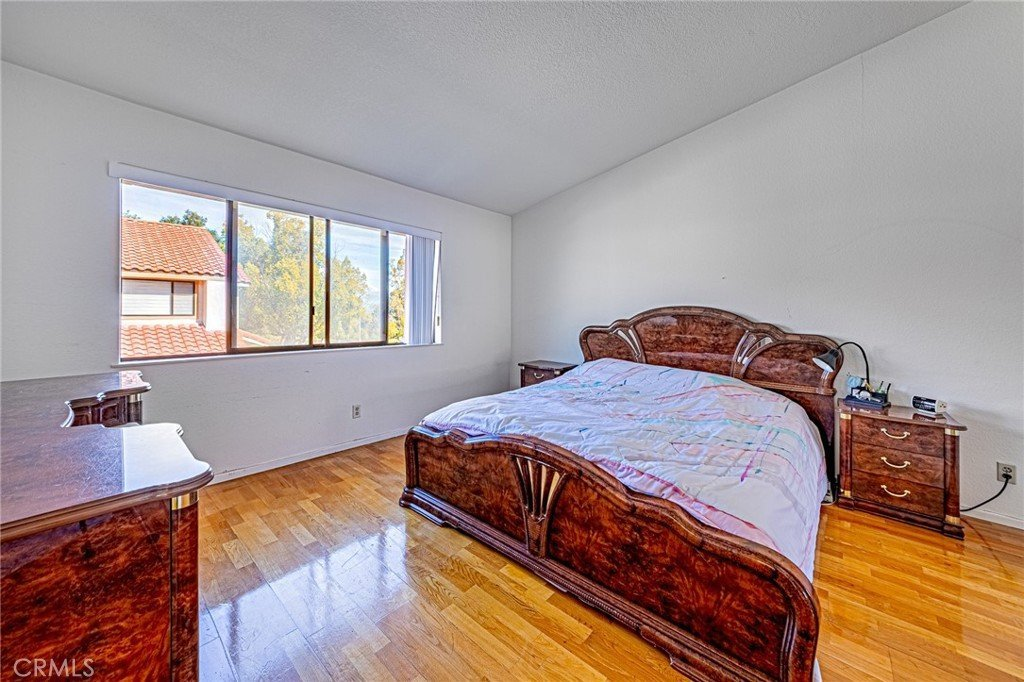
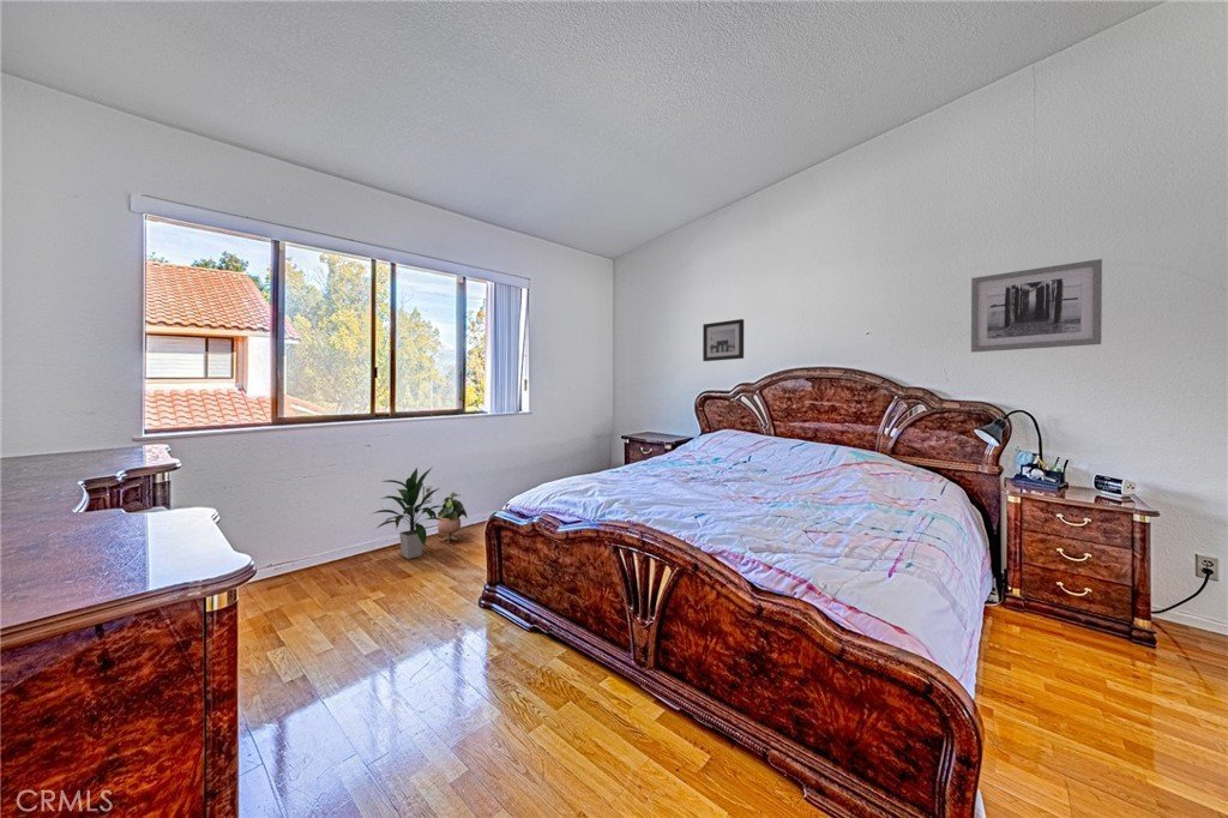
+ indoor plant (411, 512)
+ wall art (1031, 308)
+ potted plant (452, 516)
+ wall art (722, 341)
